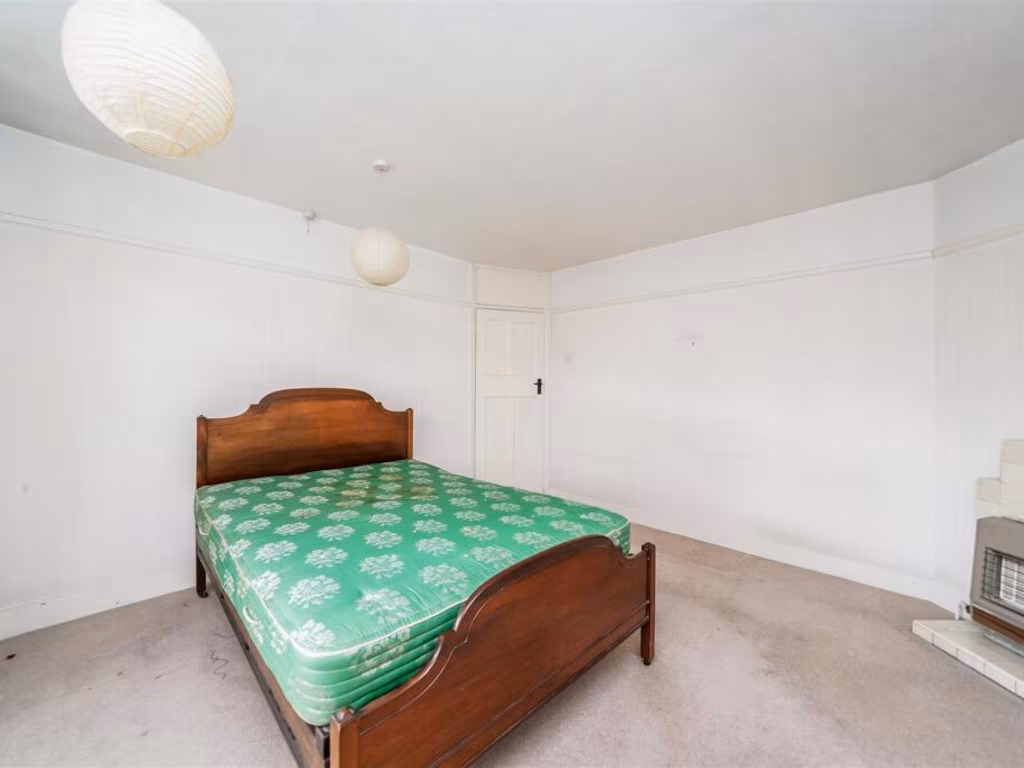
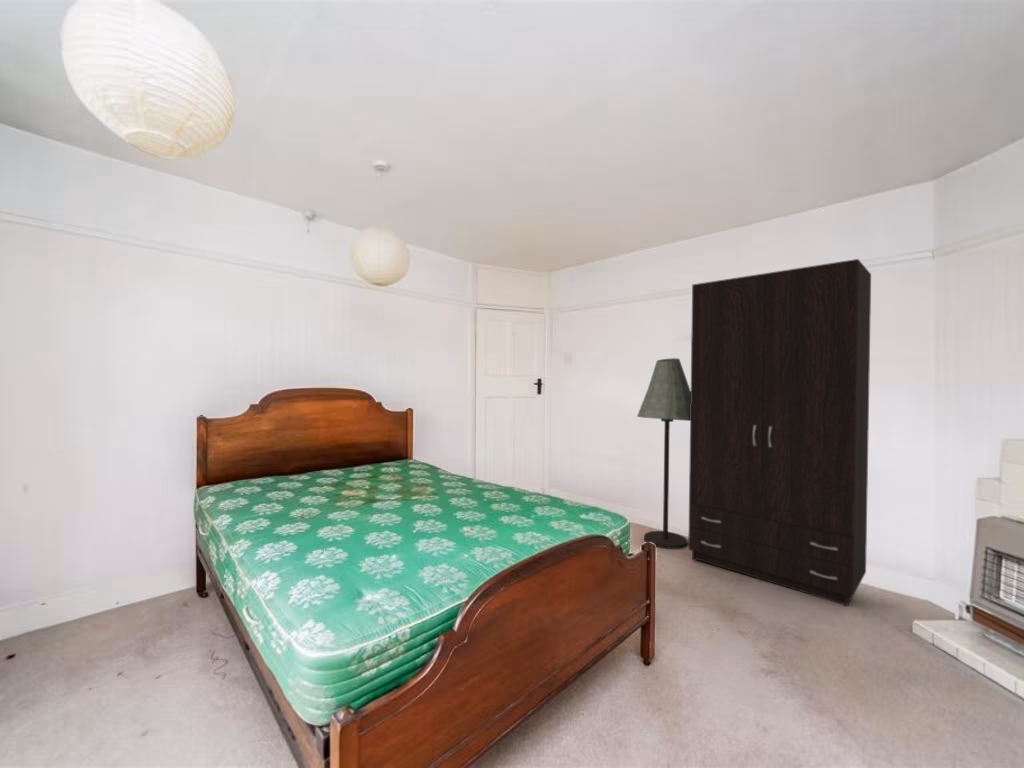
+ floor lamp (666, 449)
+ wardrobe (773, 425)
